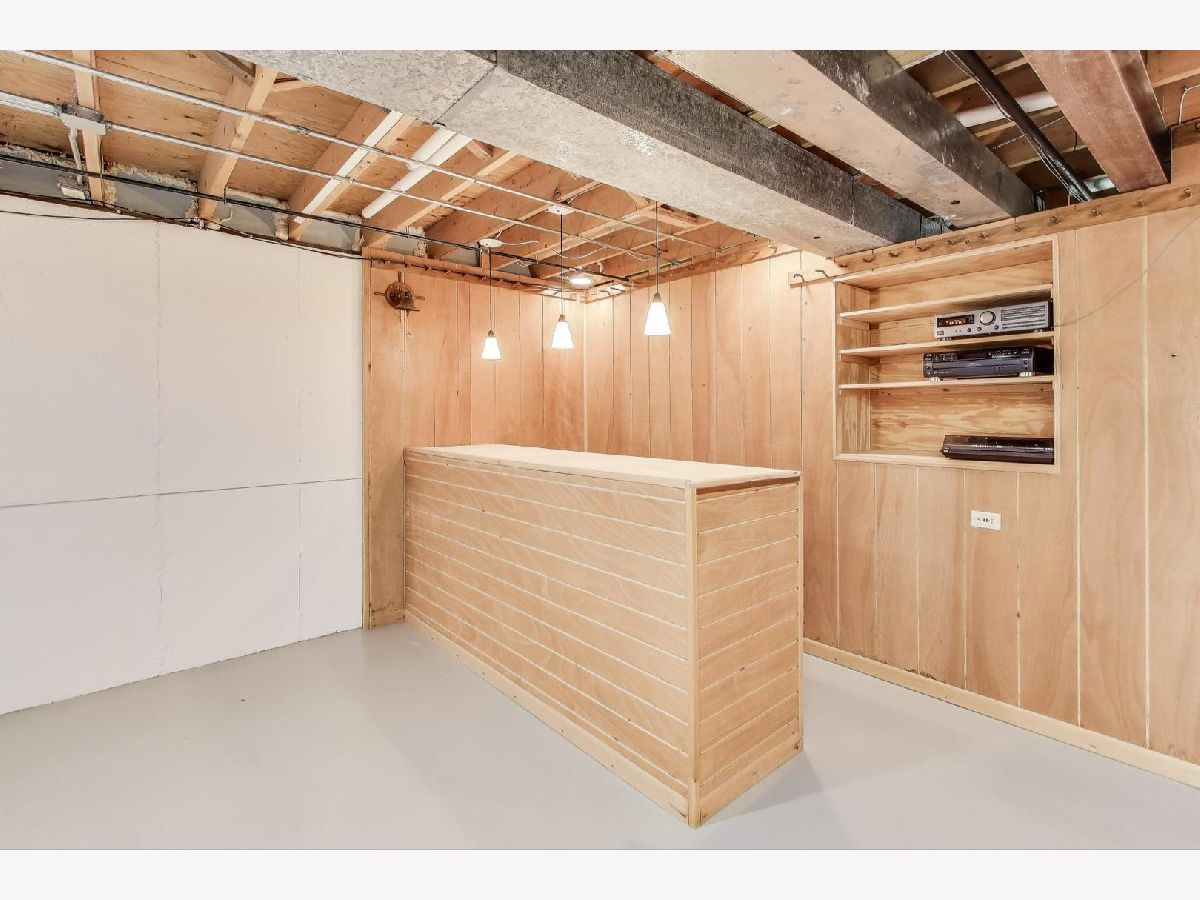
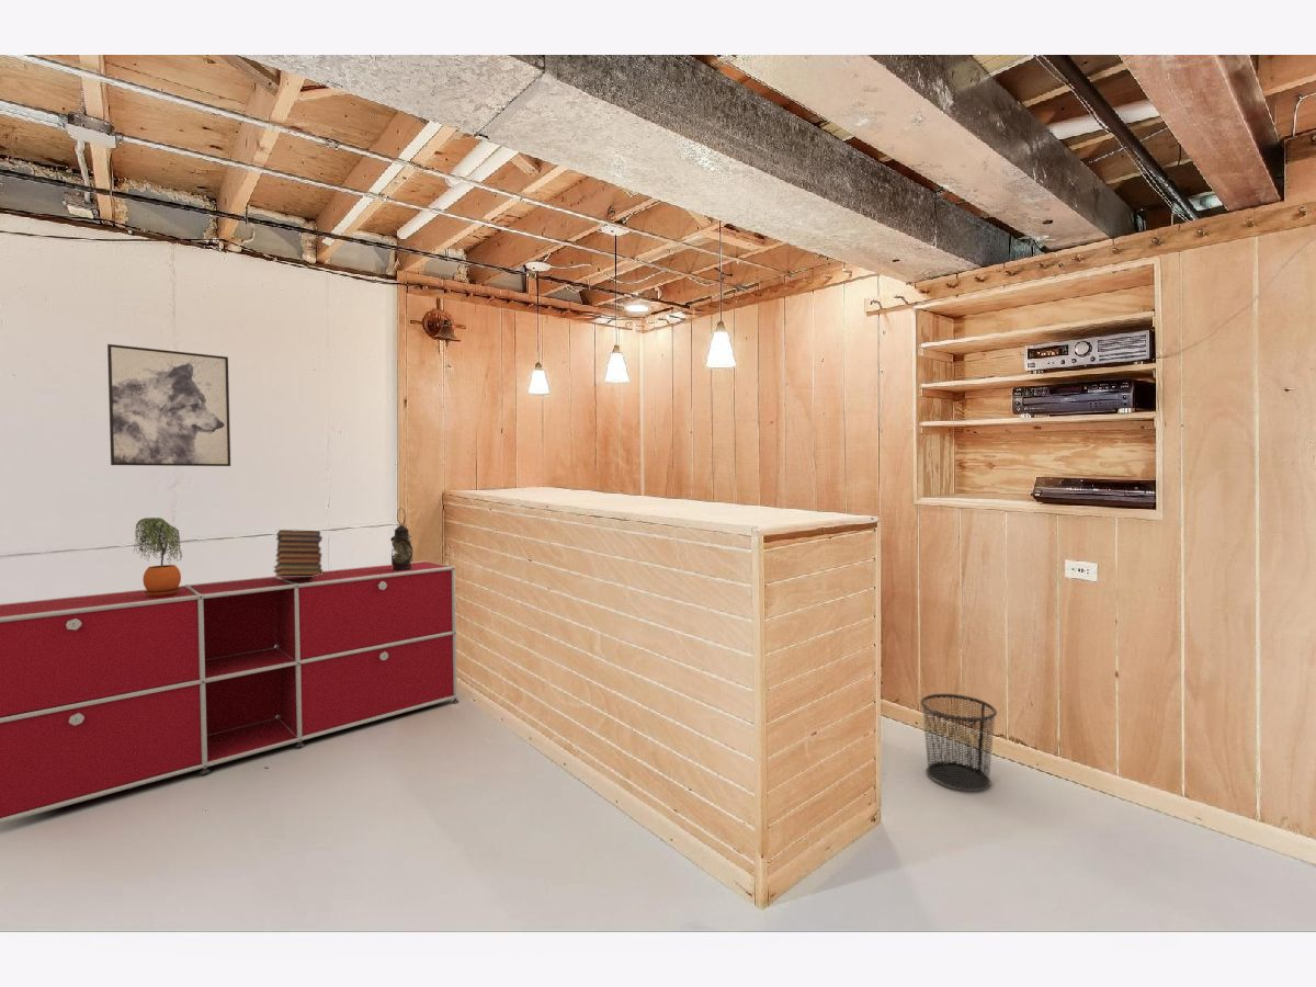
+ lantern (401, 538)
+ storage cabinet (243, 665)
+ wall art (172, 408)
+ book stack (295, 559)
+ potted plant (157, 557)
+ waste bin (957, 741)
